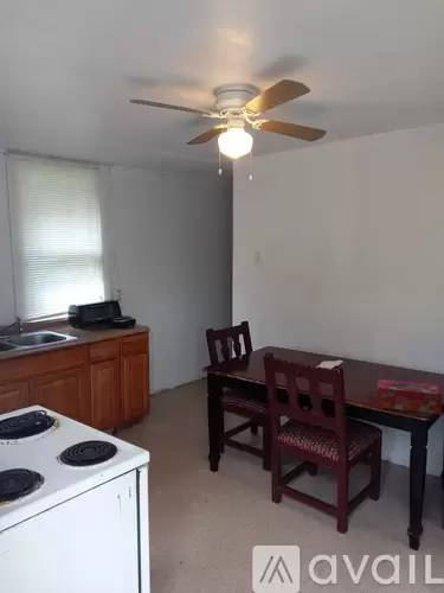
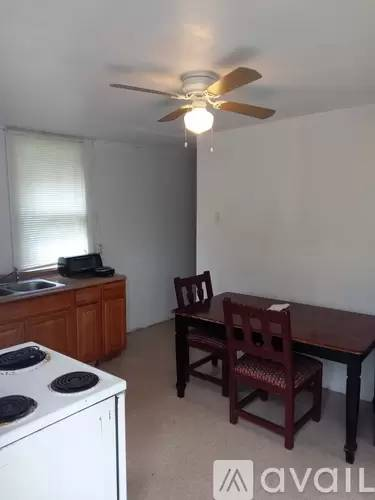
- tissue box (407, 395)
